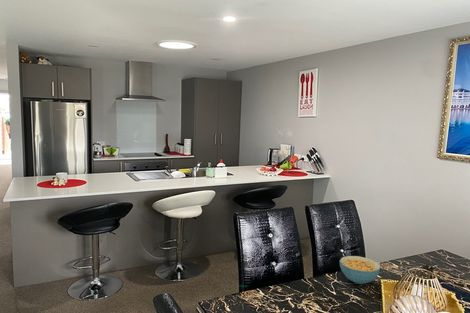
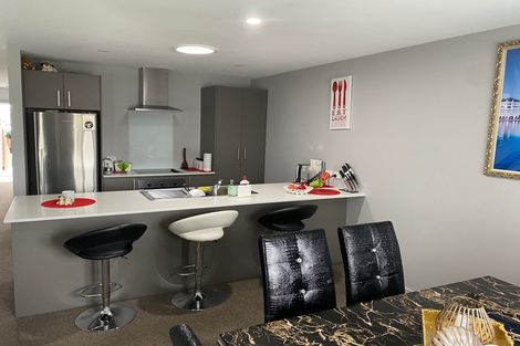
- cereal bowl (359, 272)
